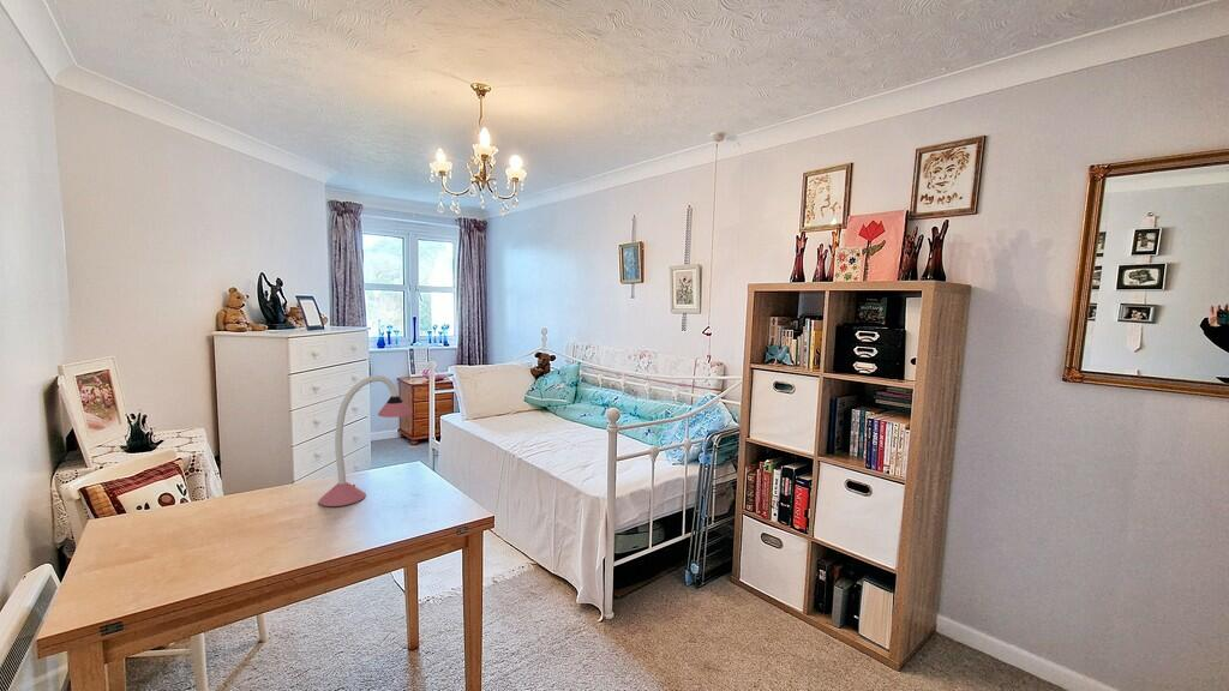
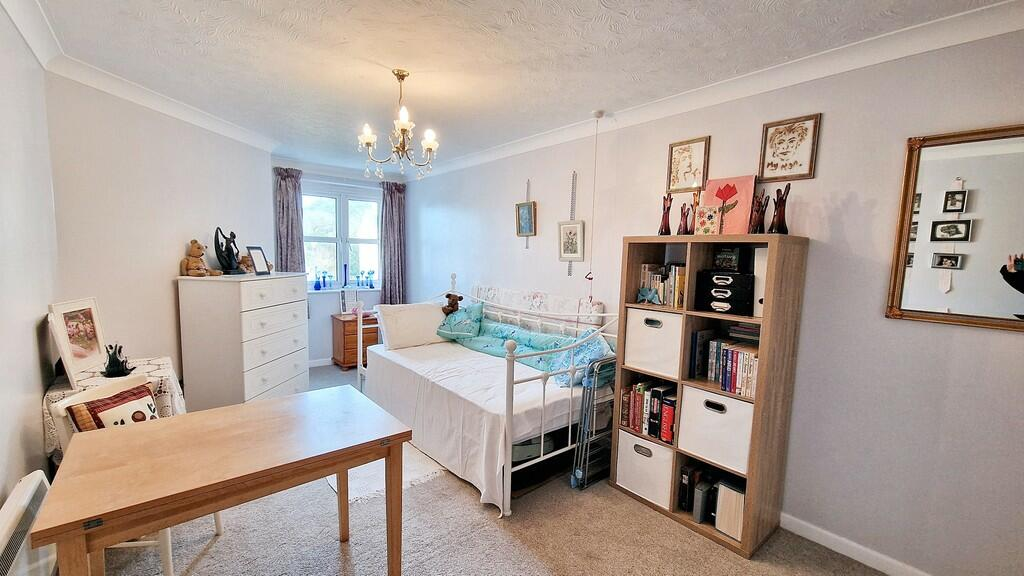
- desk lamp (378, 415)
